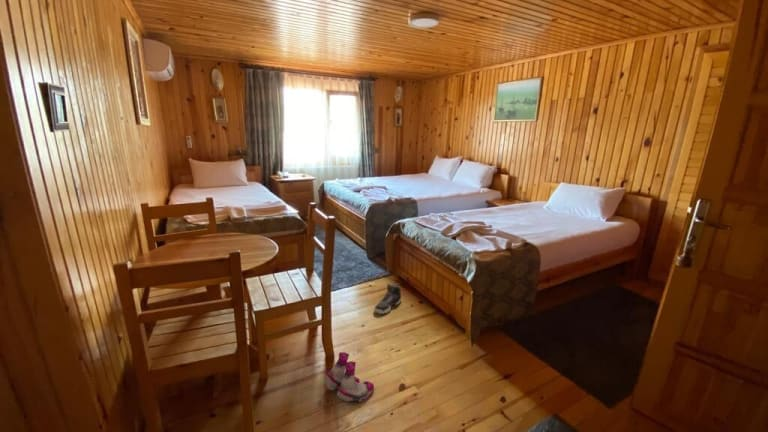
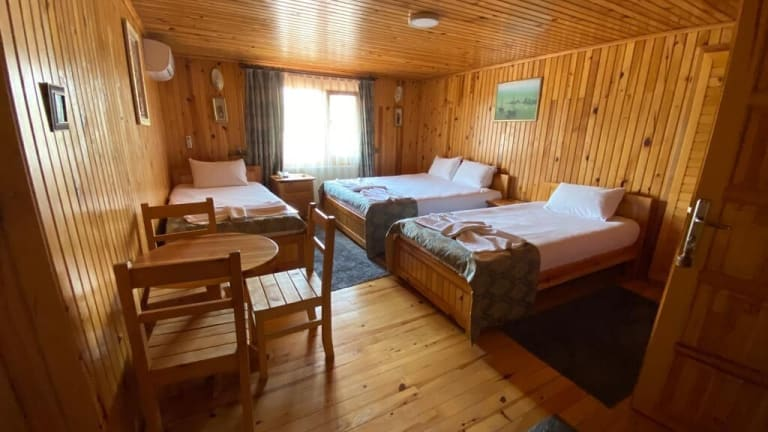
- boots (349, 374)
- sneaker (387, 296)
